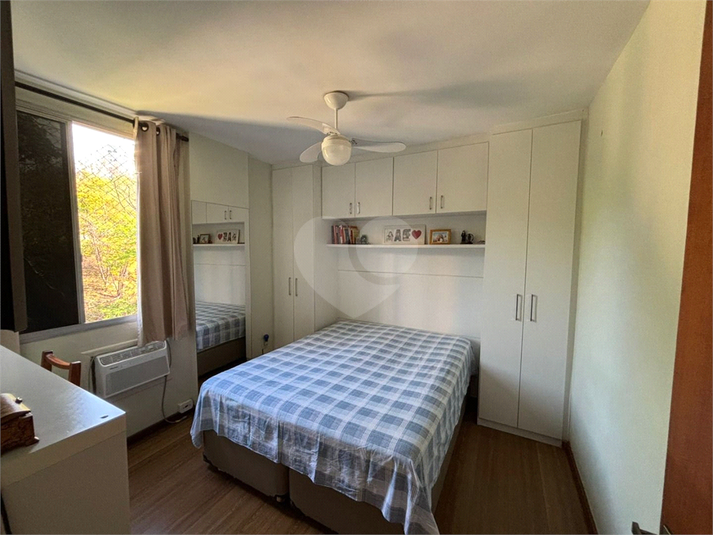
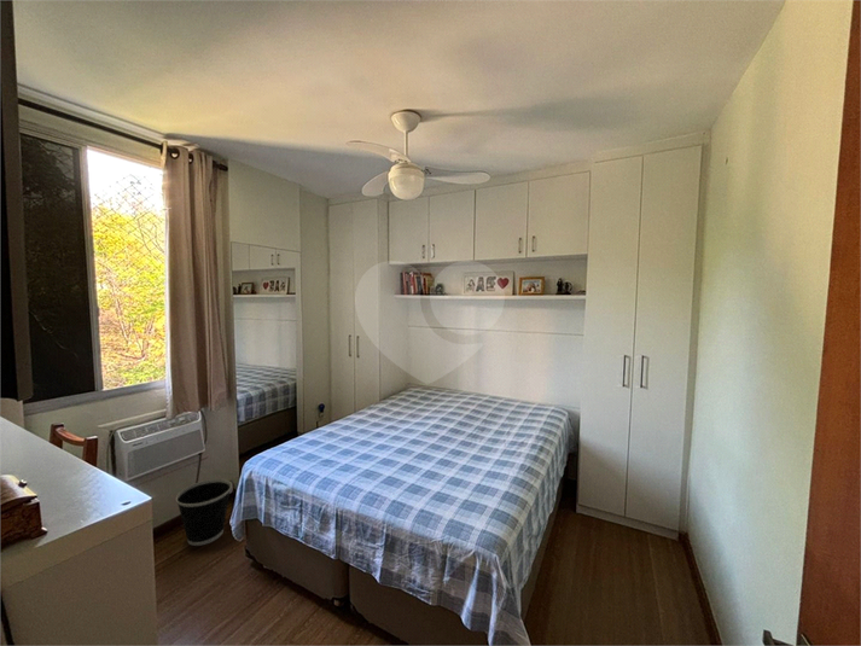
+ wastebasket (205, 512)
